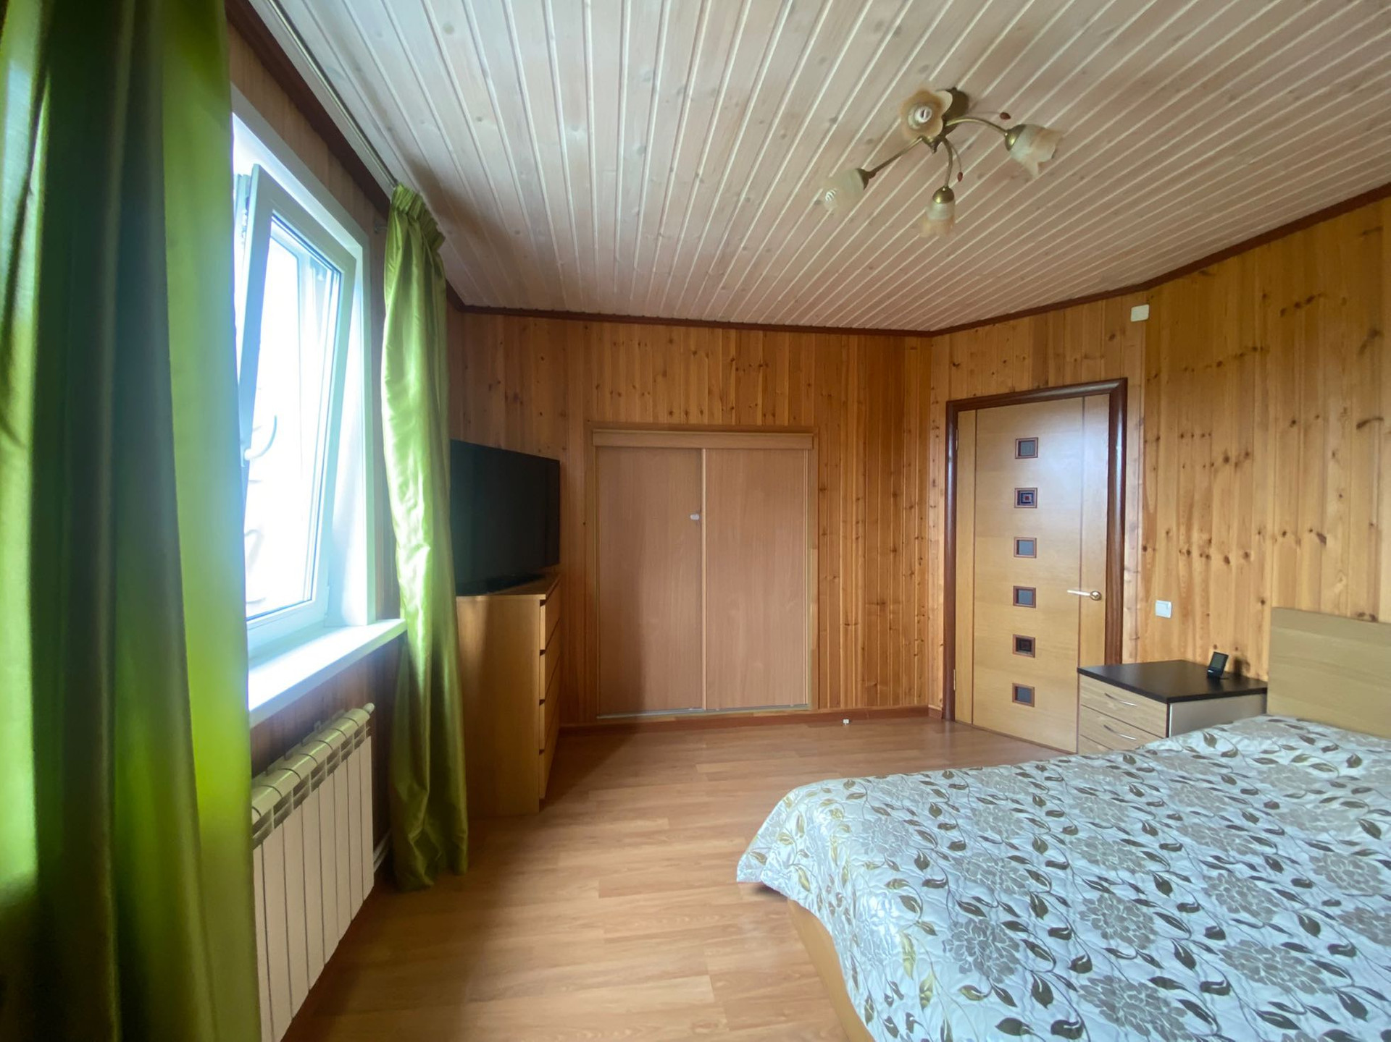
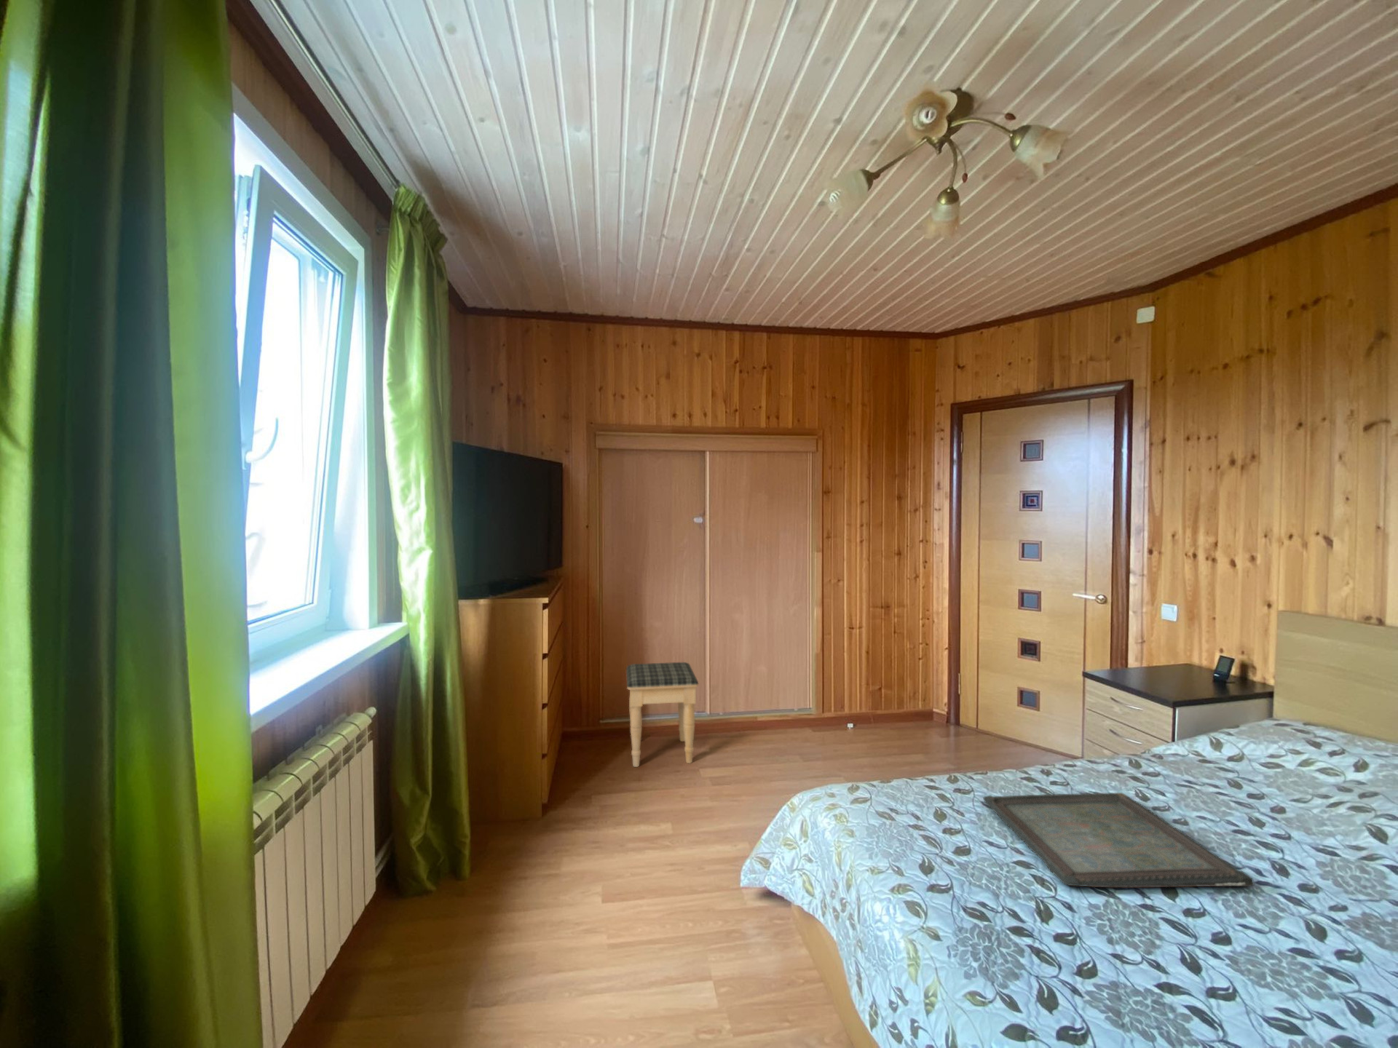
+ serving tray (1099, 833)
+ footstool (659, 703)
